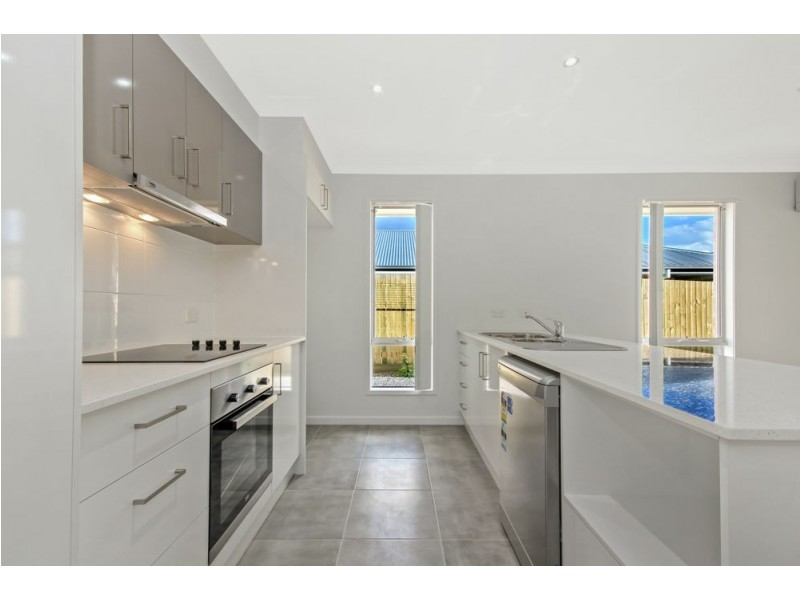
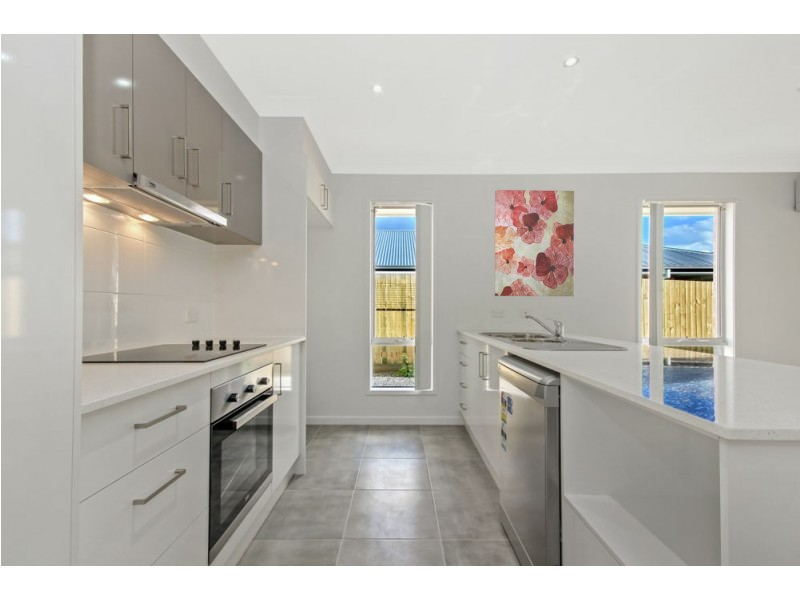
+ wall art (534, 243)
